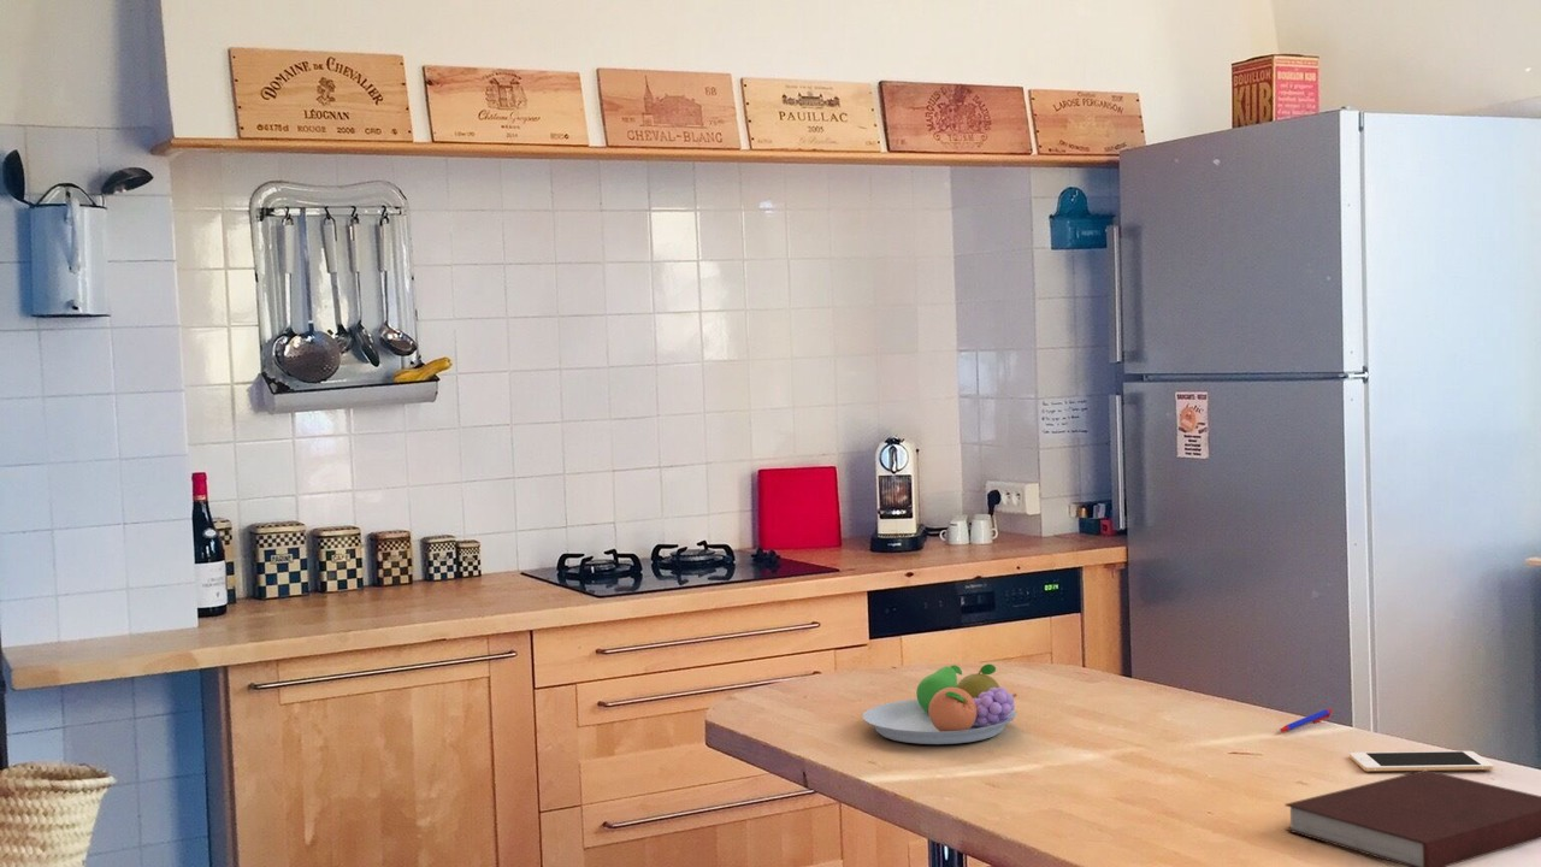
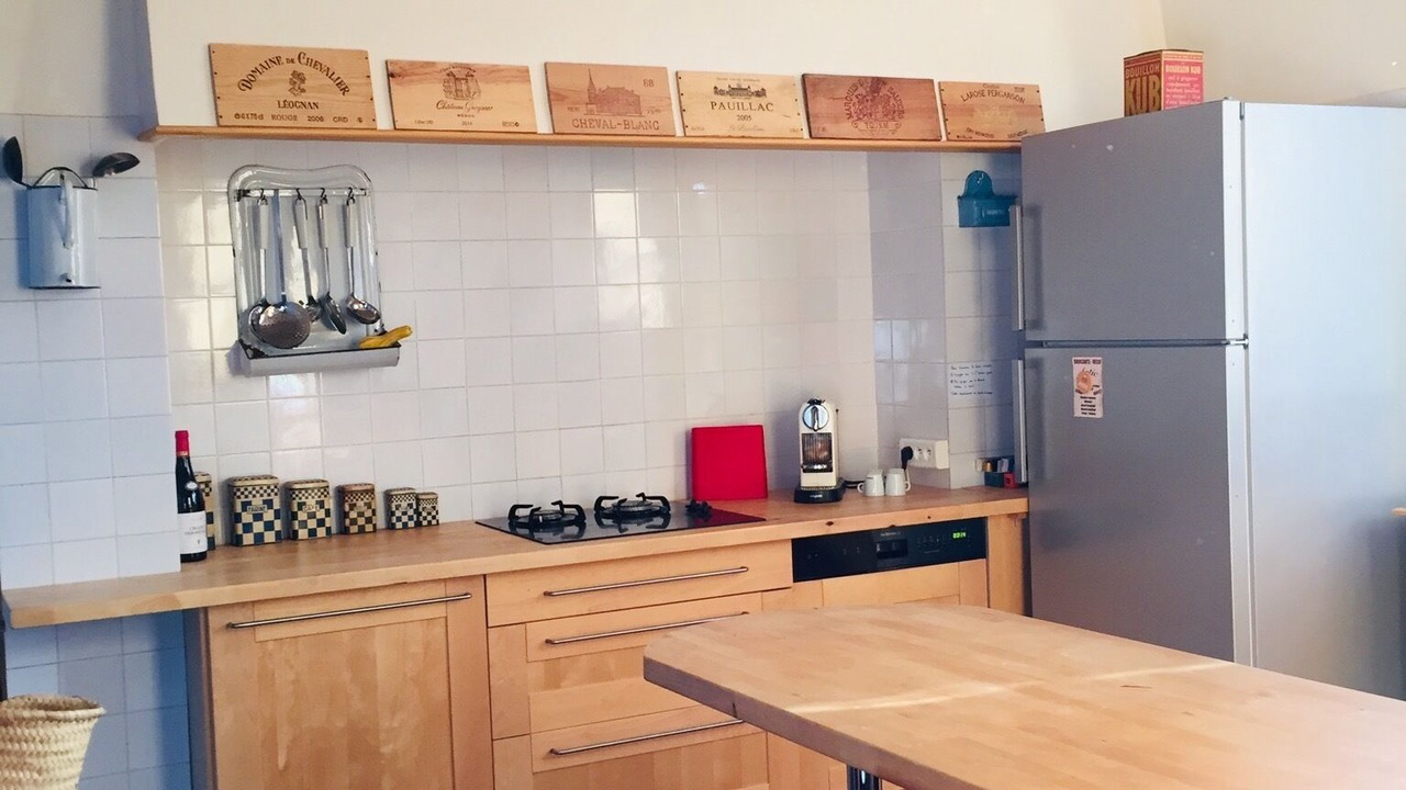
- notebook (1427, 816)
- fruit bowl (941, 697)
- cell phone (1419, 761)
- pen (1305, 720)
